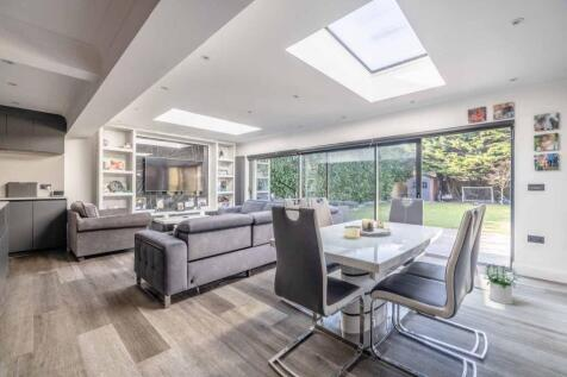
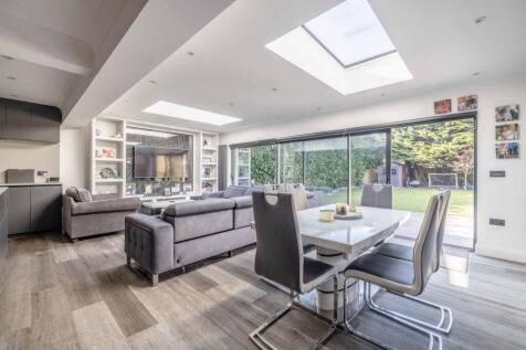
- potted plant (498, 282)
